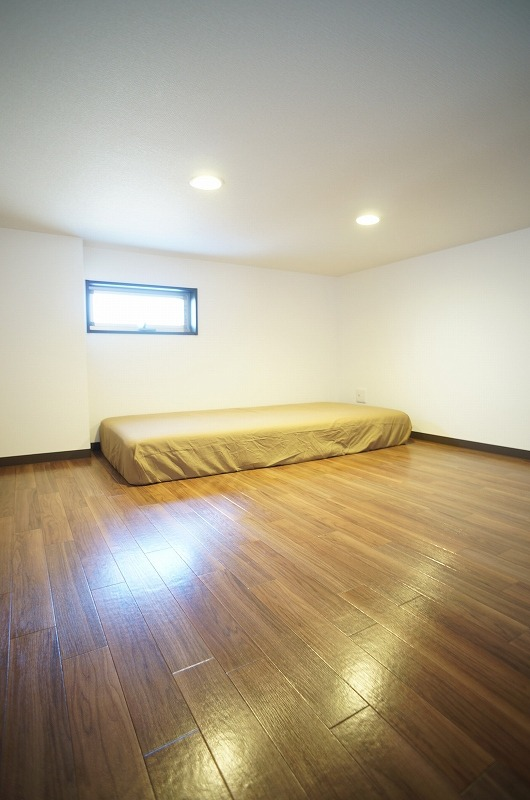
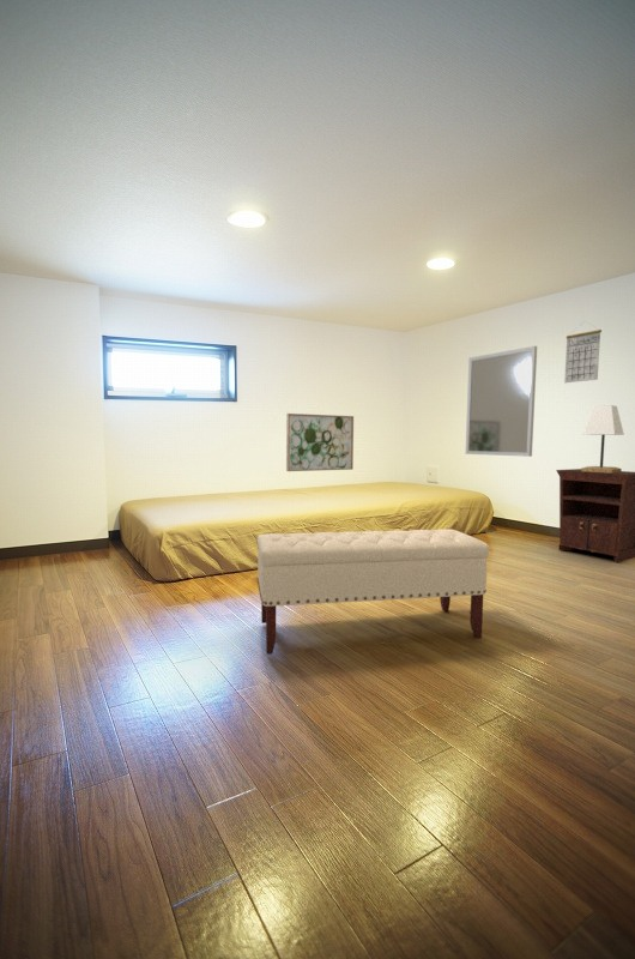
+ home mirror (498, 404)
+ wall art (321, 442)
+ lamp (603, 439)
+ calendar (582, 351)
+ bench (368, 583)
+ nightstand (599, 512)
